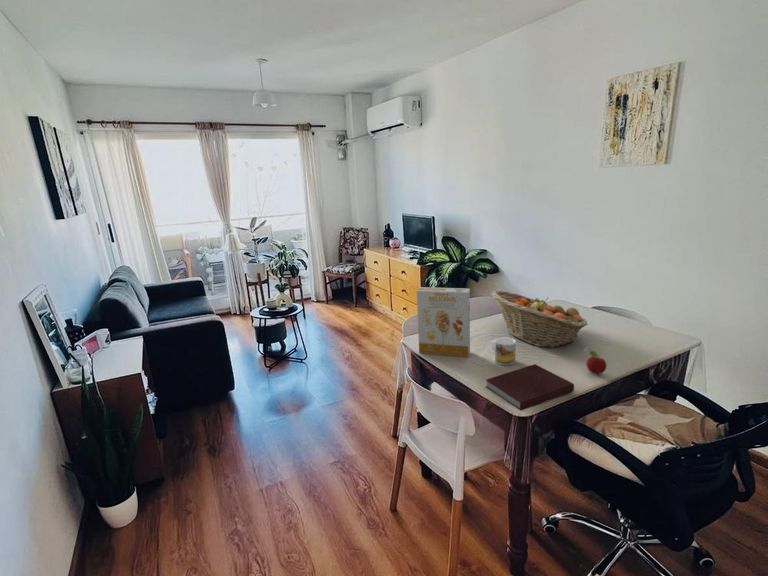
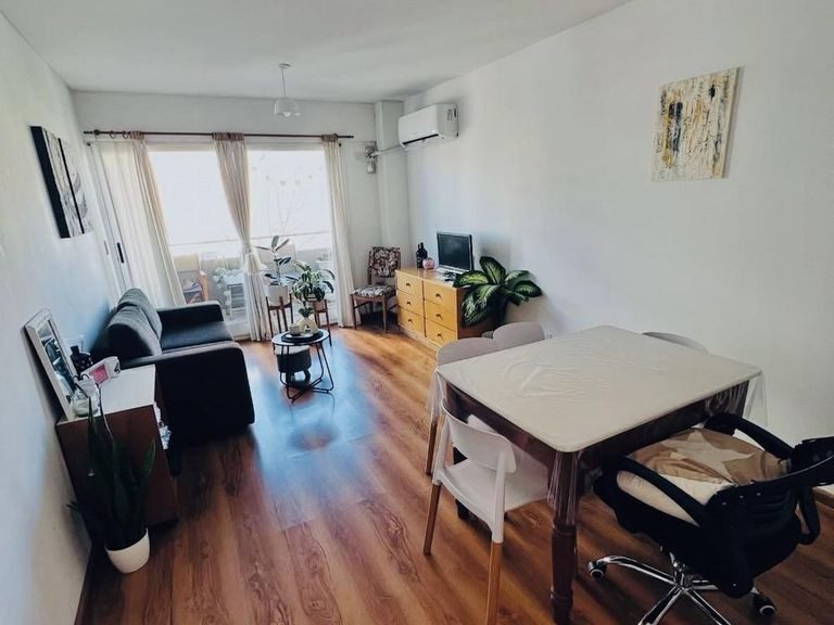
- notebook (528, 385)
- mug (501, 349)
- fruit basket (536, 314)
- fruit (596, 360)
- cereal box (443, 321)
